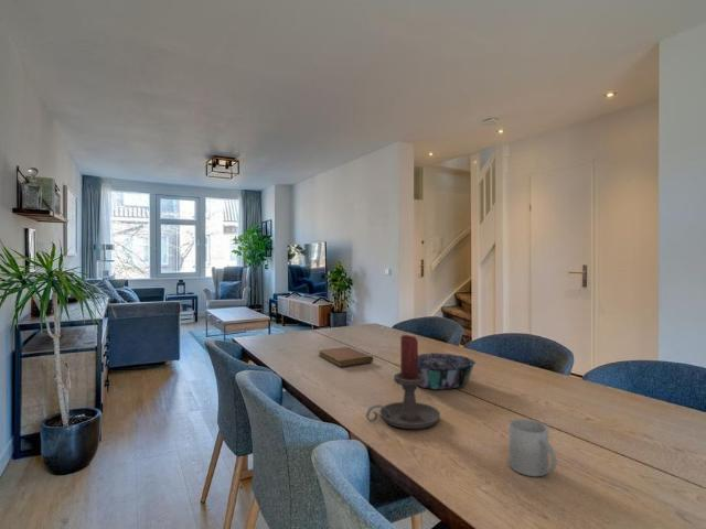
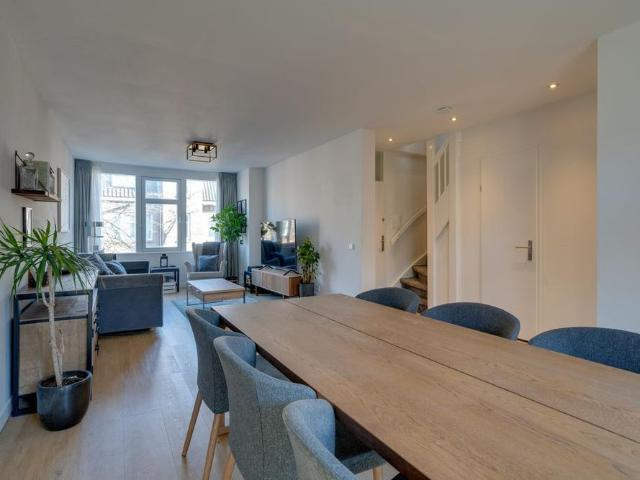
- mug (534, 450)
- decorative bowl (439, 371)
- candle holder (402, 378)
- notebook (344, 355)
